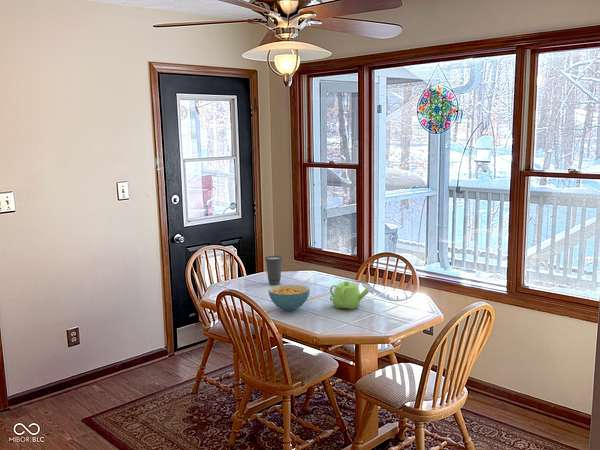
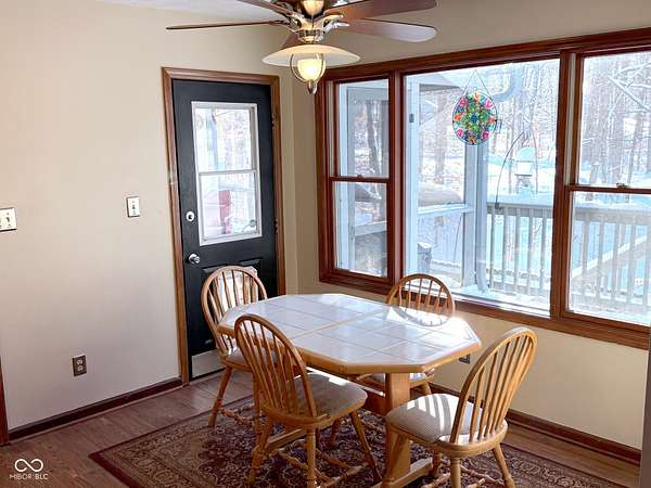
- cup (274, 270)
- teapot (349, 294)
- cereal bowl (289, 299)
